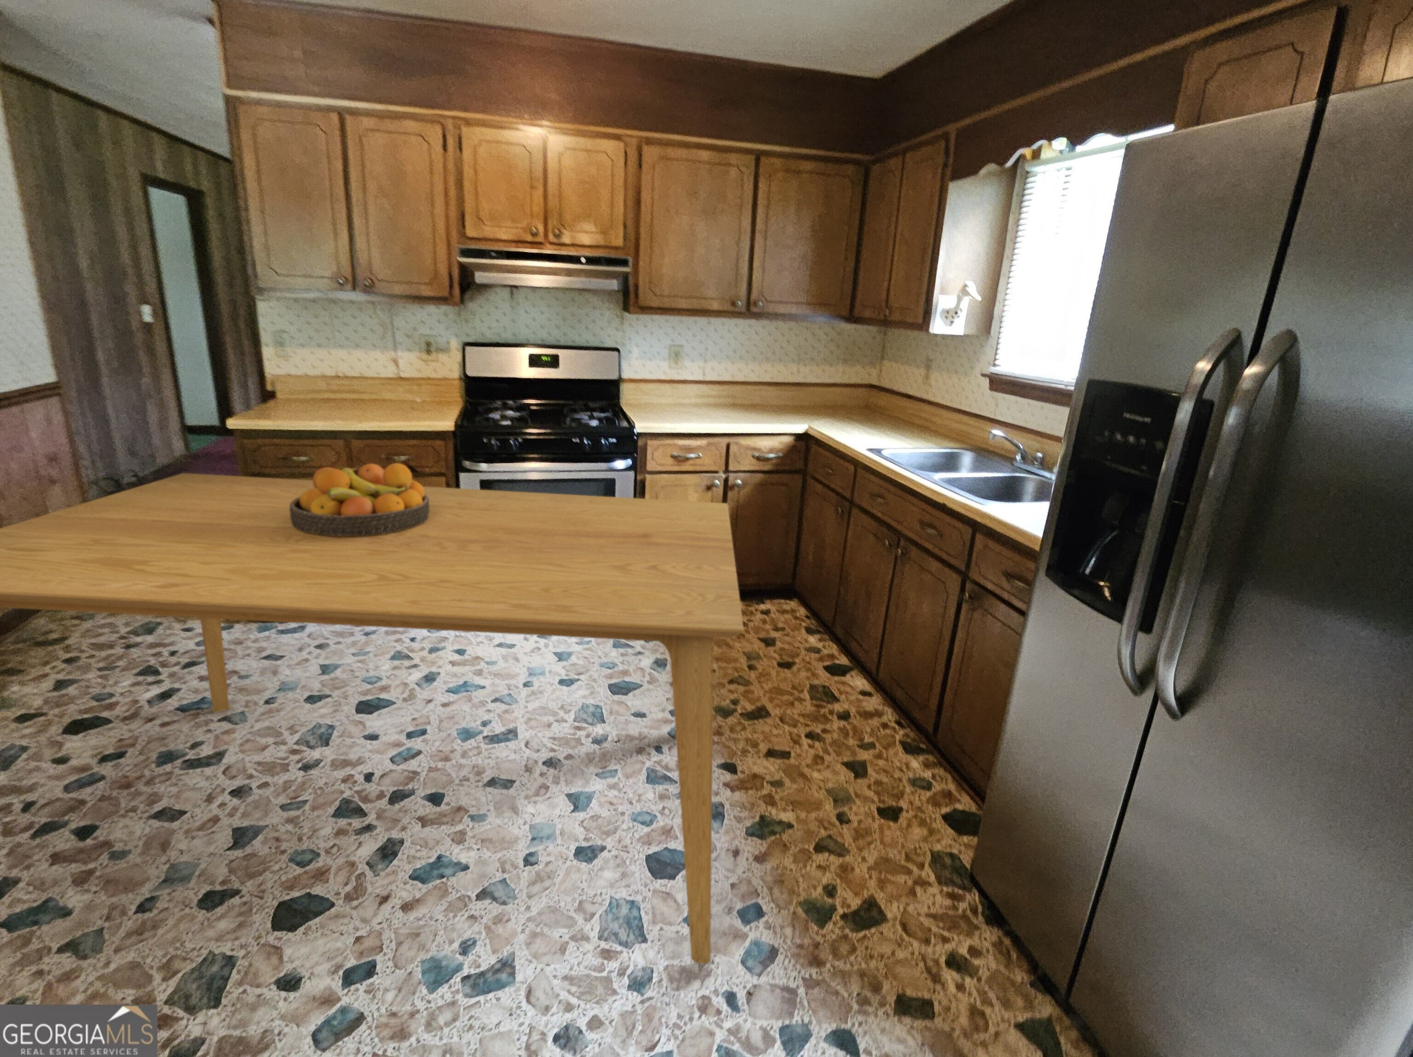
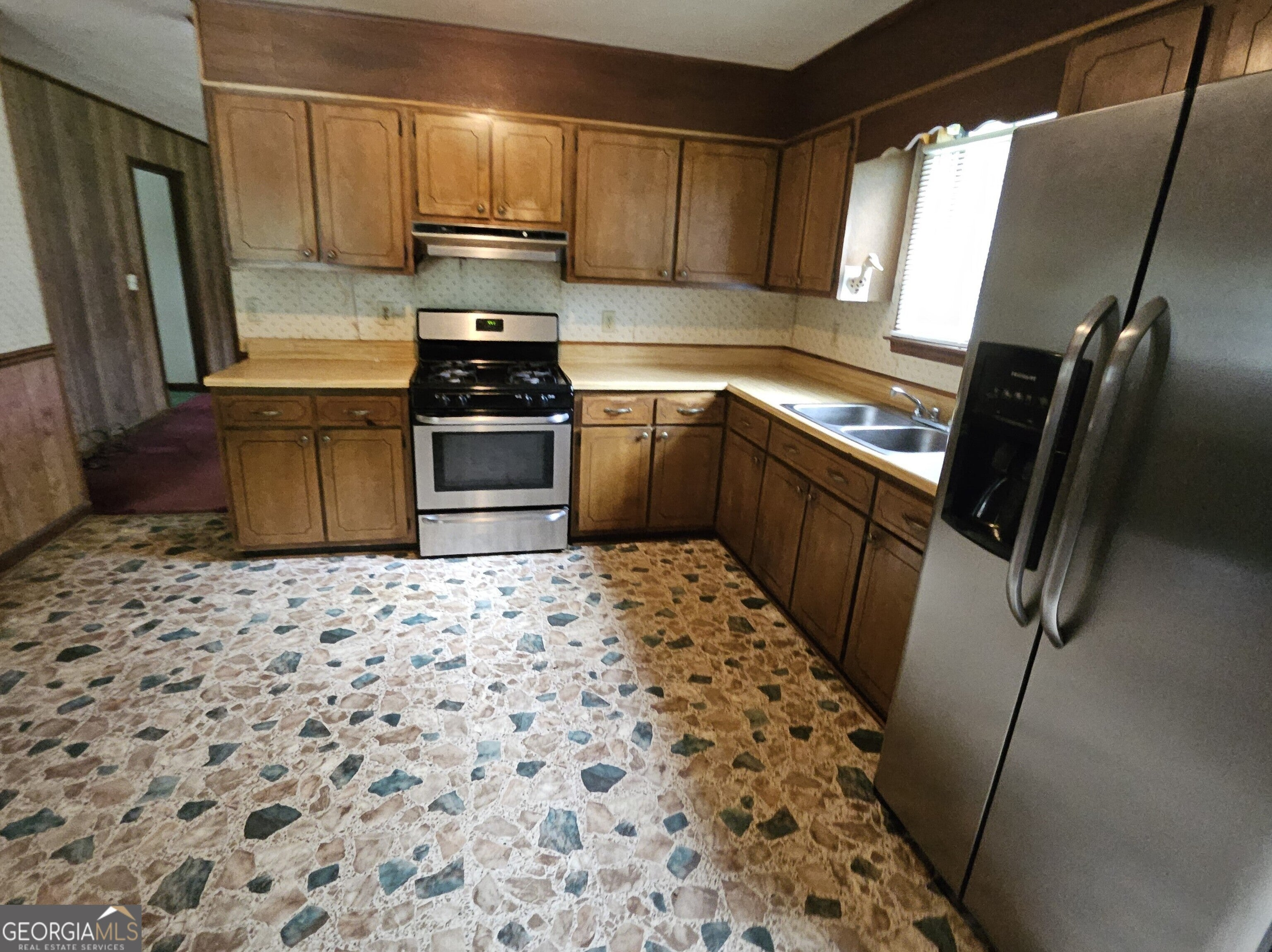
- fruit bowl (361, 491)
- dining table (404, 628)
